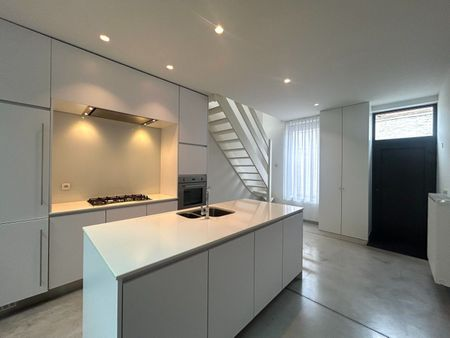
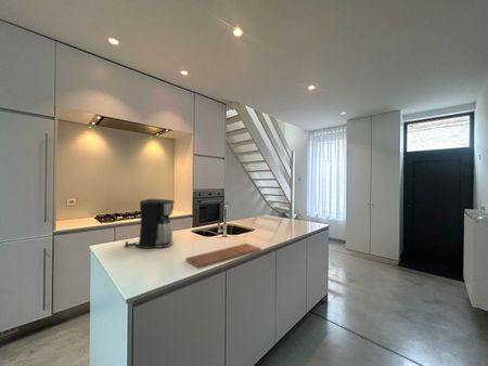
+ chopping board (226, 253)
+ coffee maker (152, 221)
